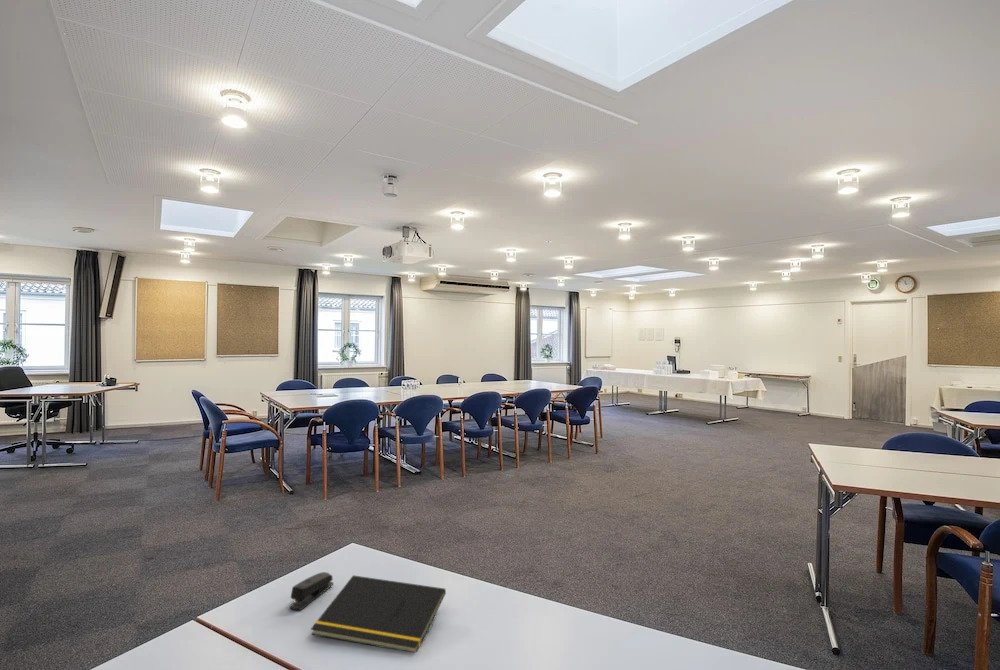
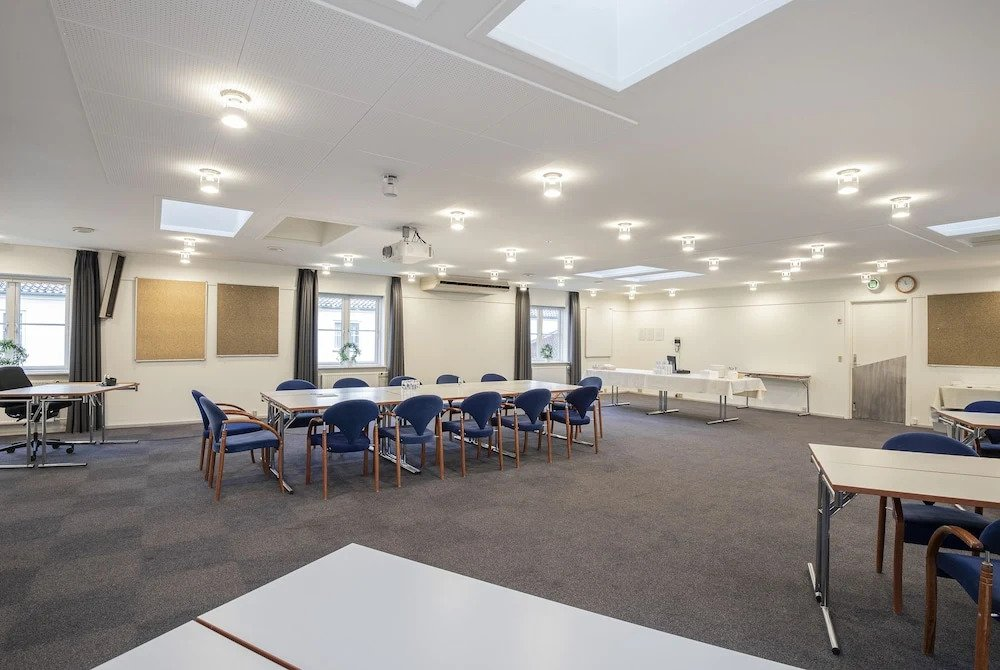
- stapler (312, 585)
- notepad (381, 610)
